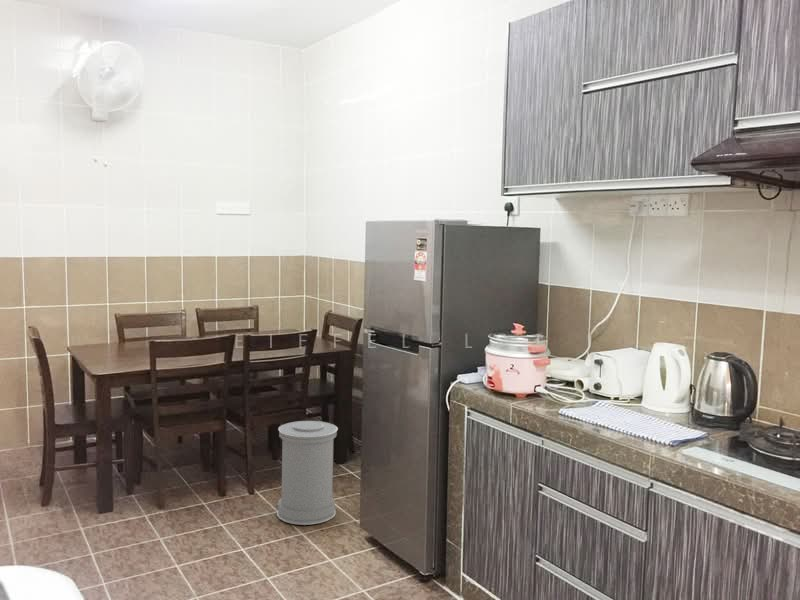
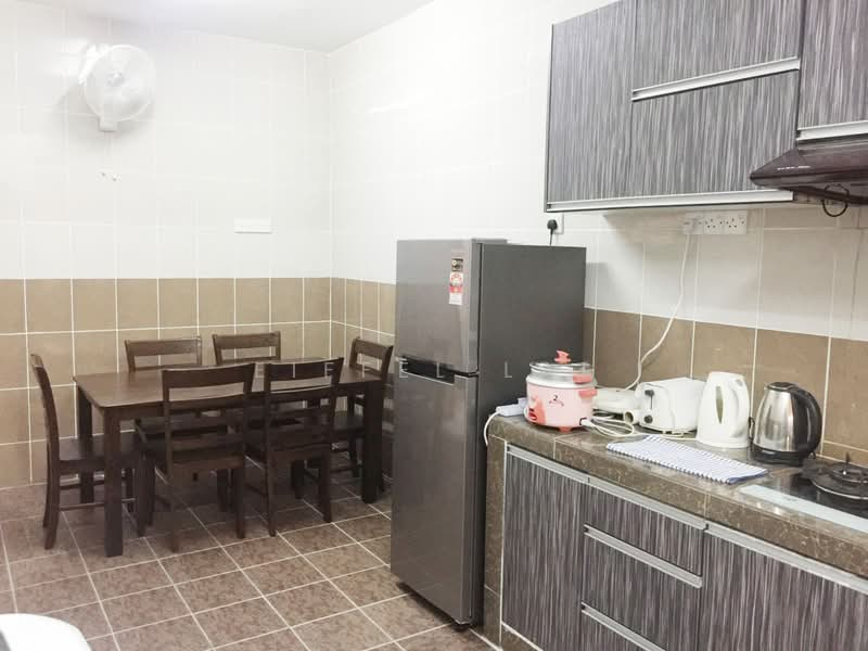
- trash can (307, 469)
